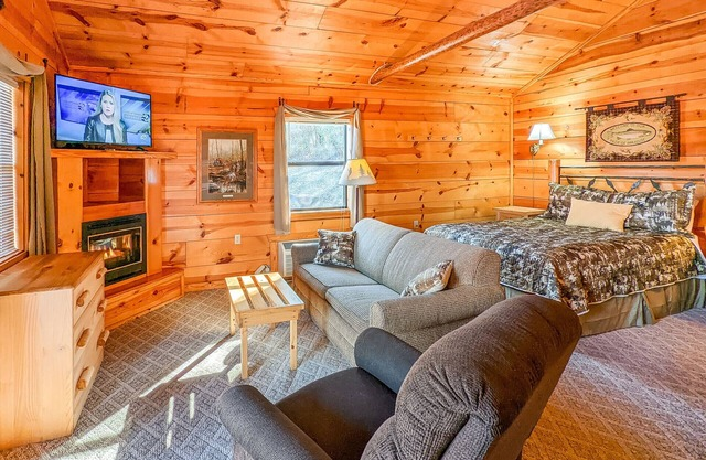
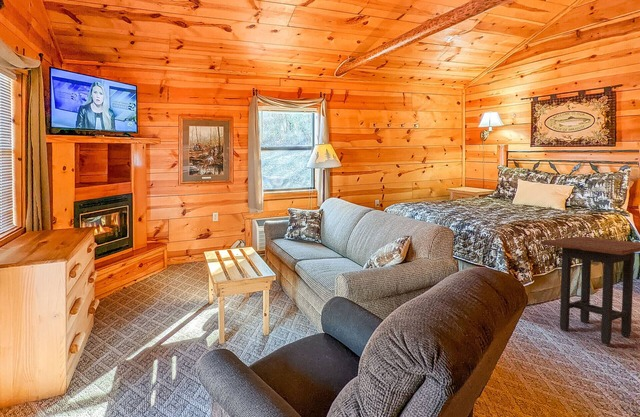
+ side table (589, 288)
